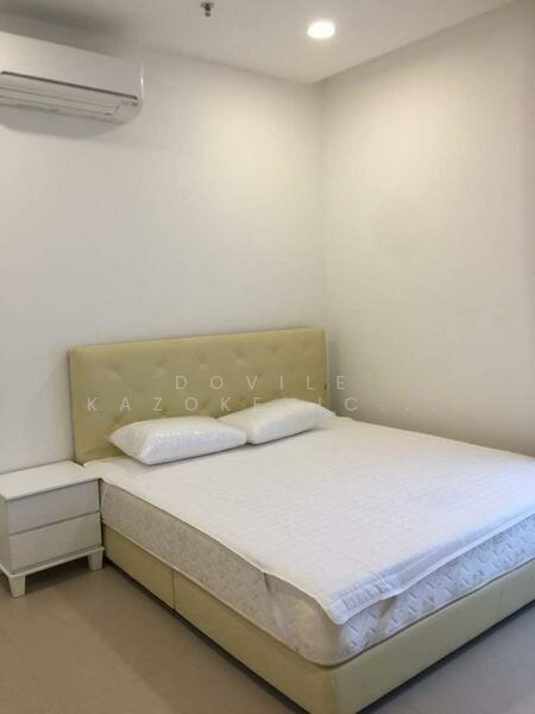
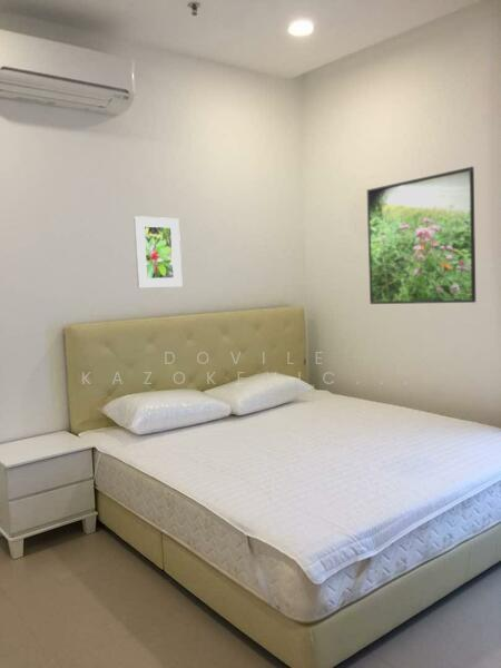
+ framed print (416, 242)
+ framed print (158, 252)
